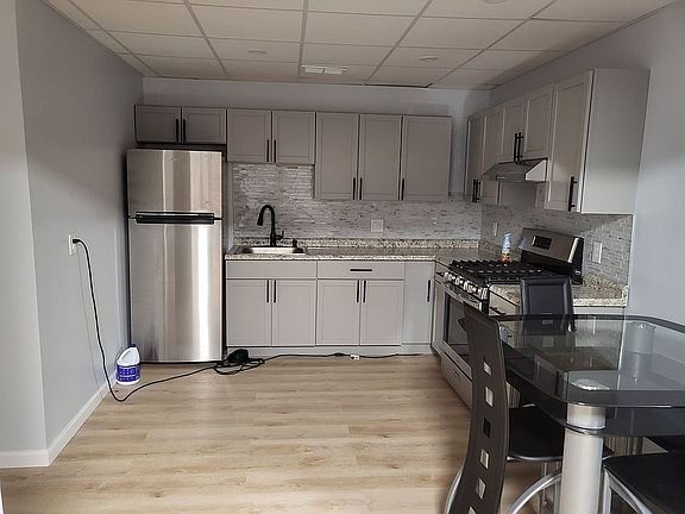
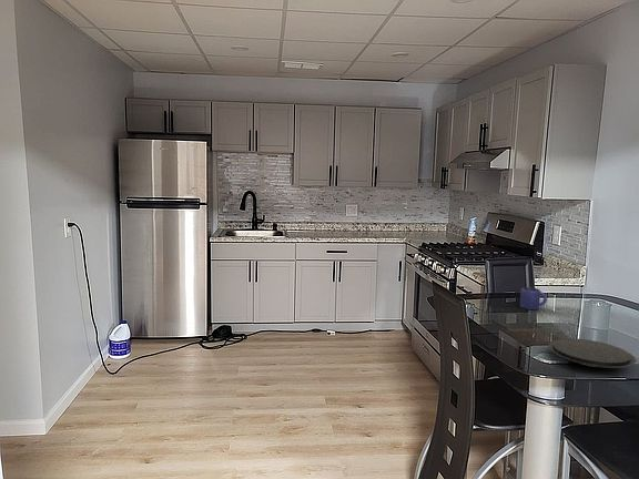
+ plate (589, 356)
+ mug (534, 298)
